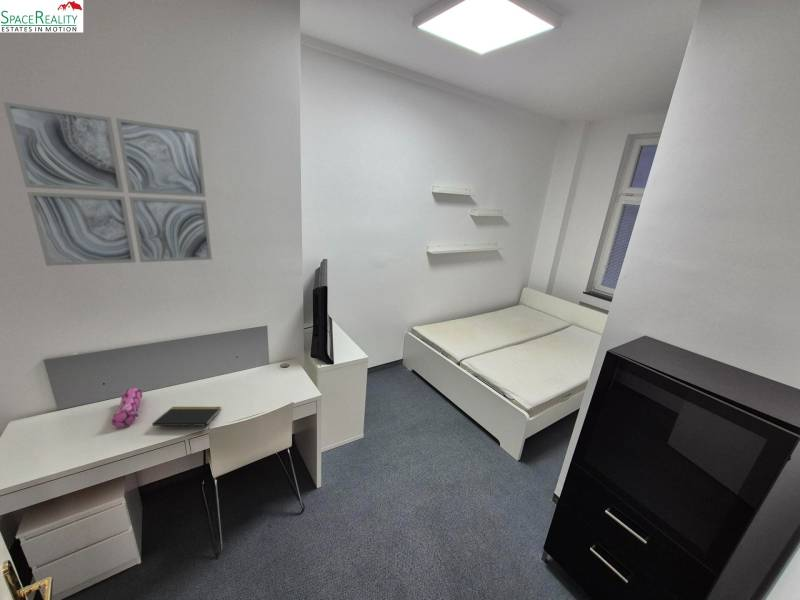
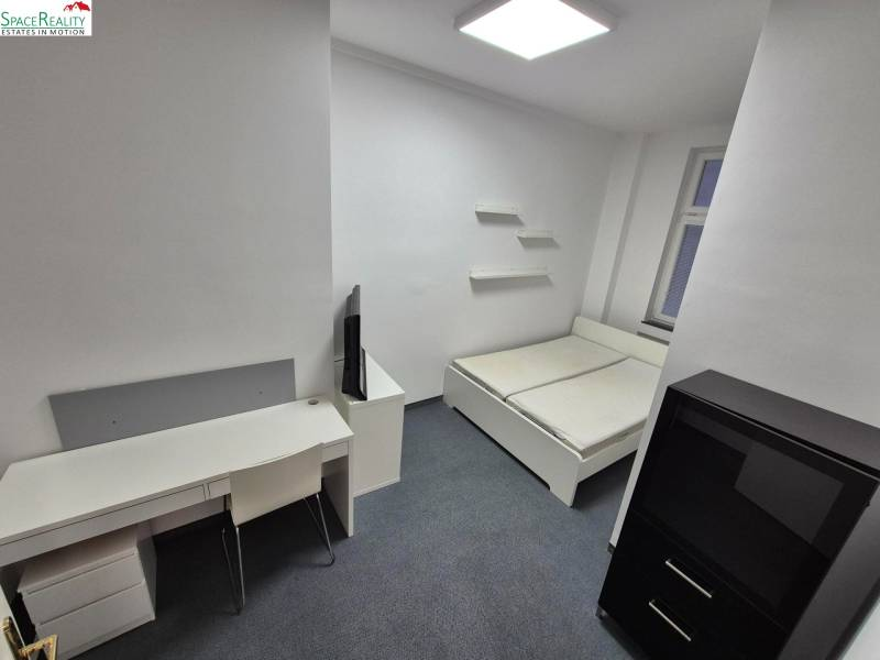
- wall art (124, 196)
- pencil case (128, 405)
- notepad (188, 415)
